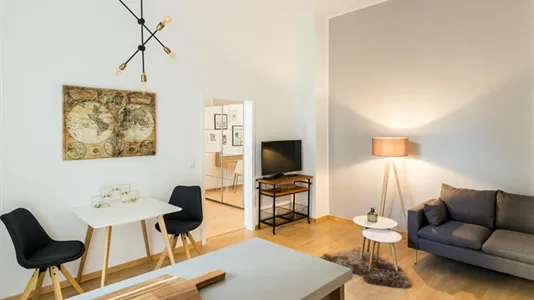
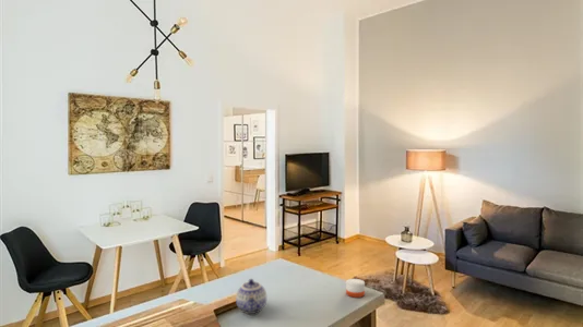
+ teapot (251, 294)
+ candle (355, 281)
